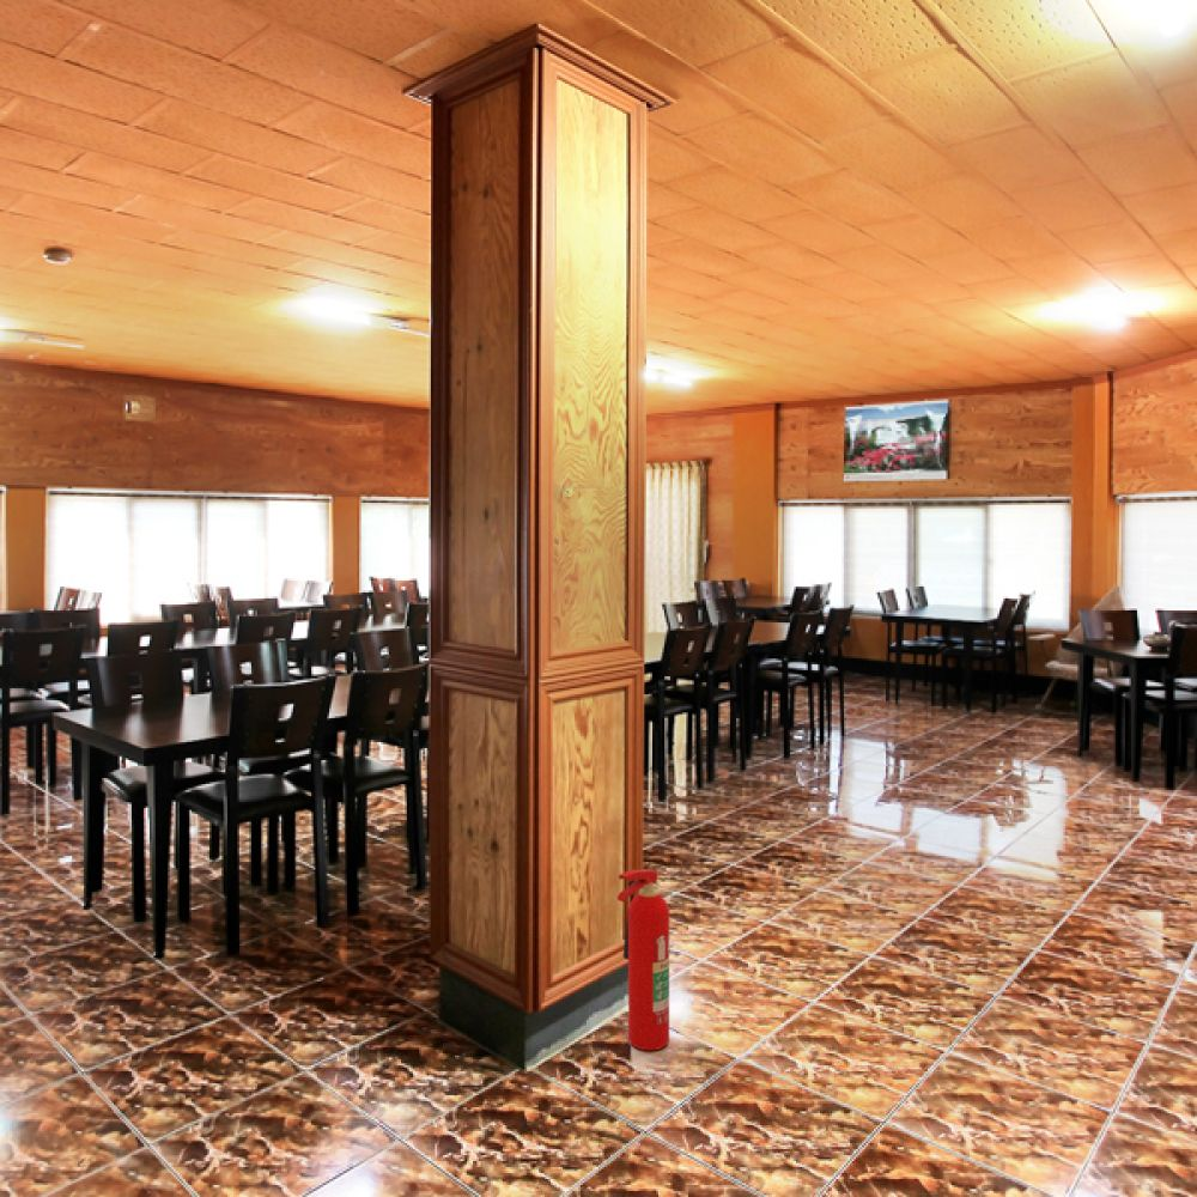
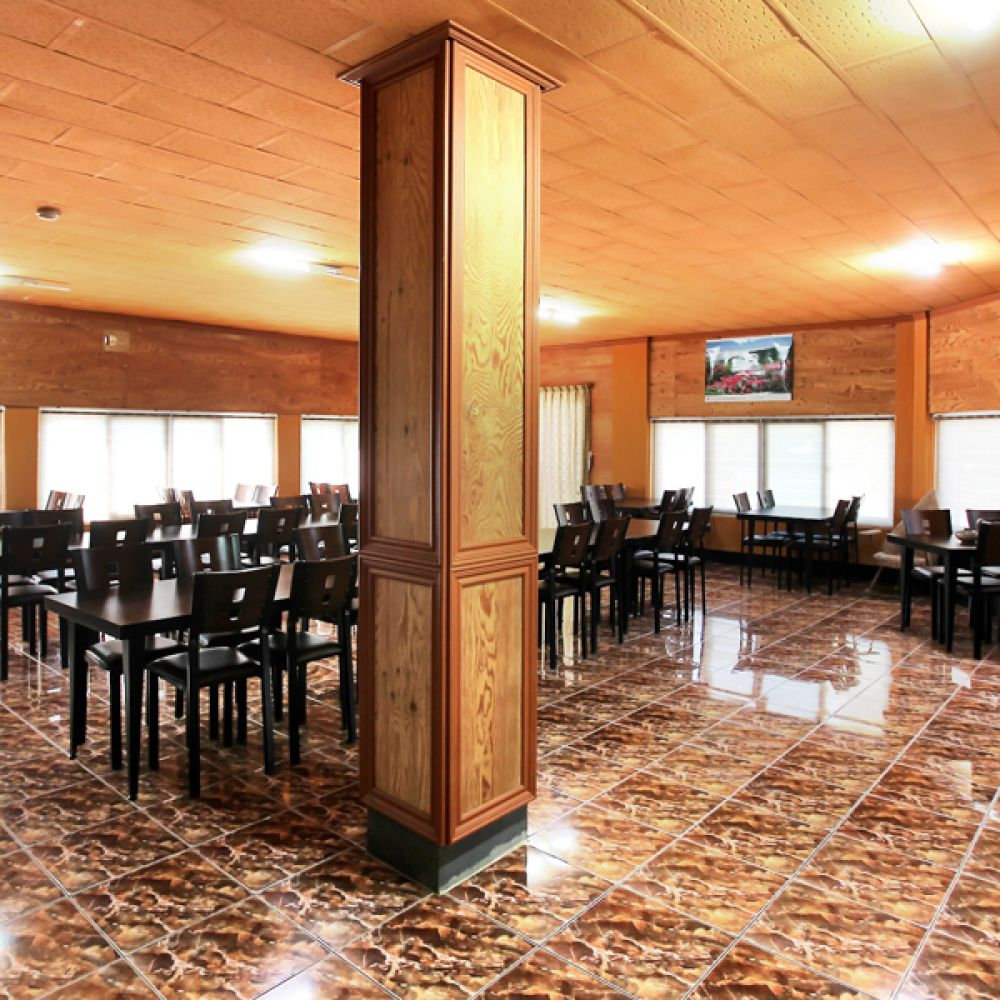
- fire extinguisher (634, 954)
